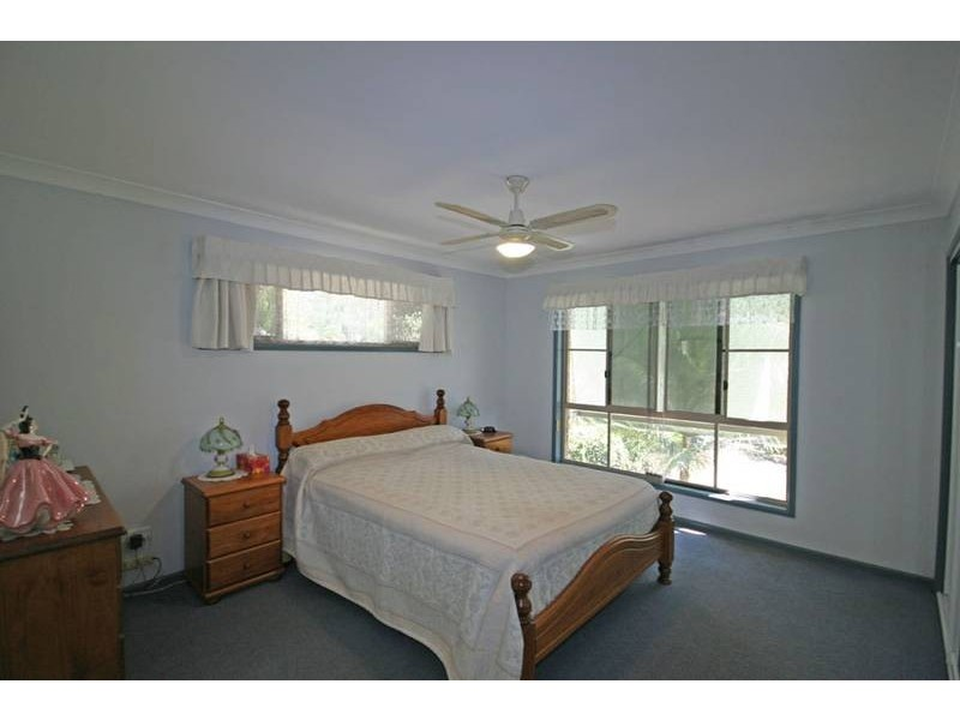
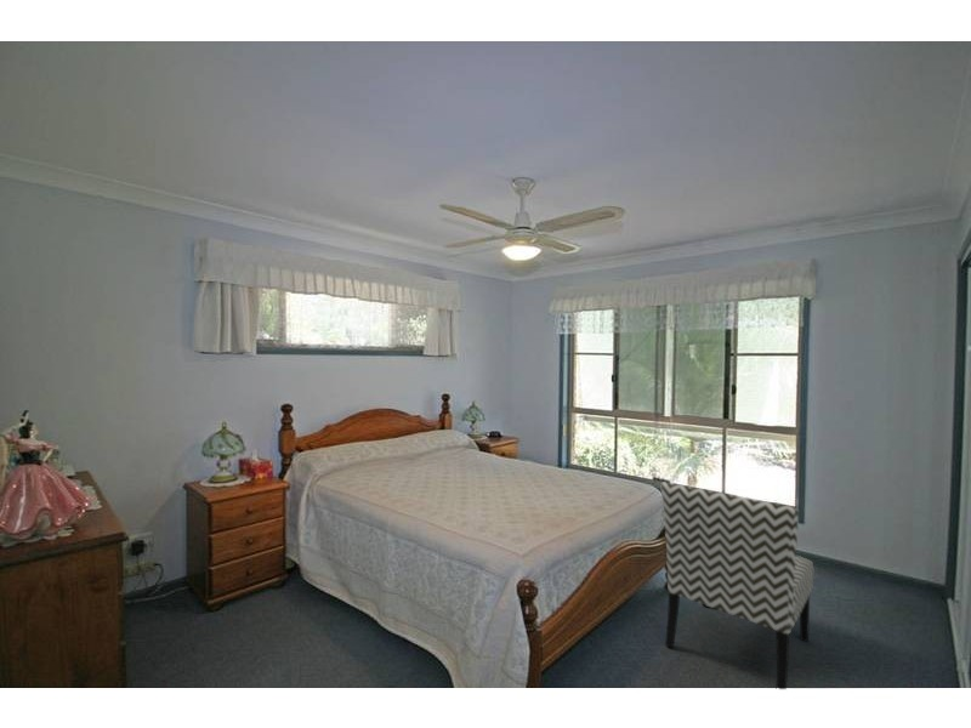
+ chair (739, 562)
